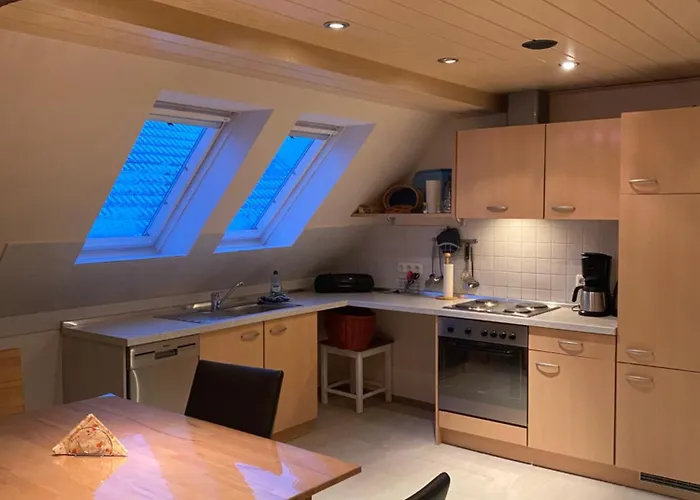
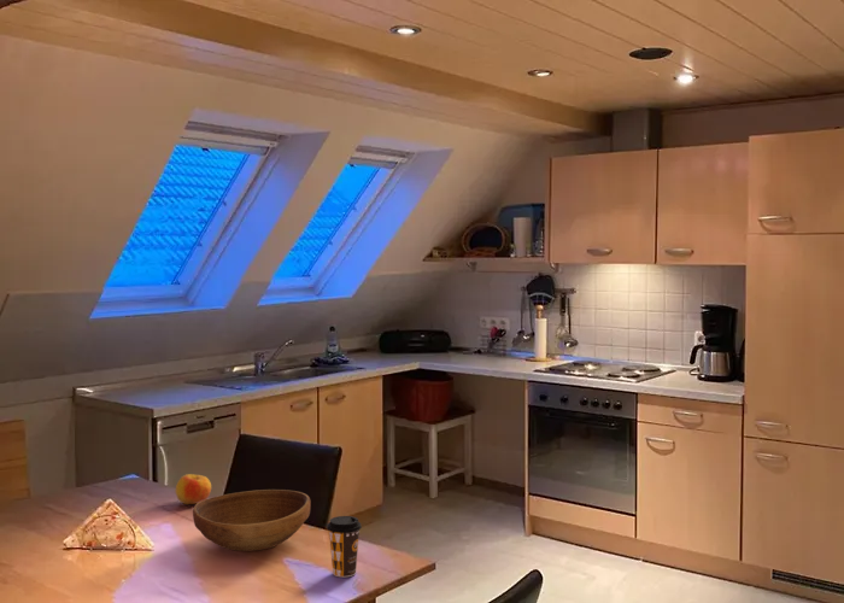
+ apple (193, 488)
+ bowl (252, 522)
+ coffee cup (344, 546)
